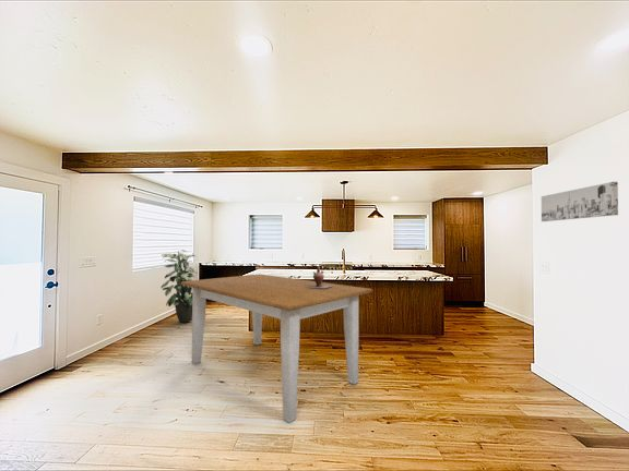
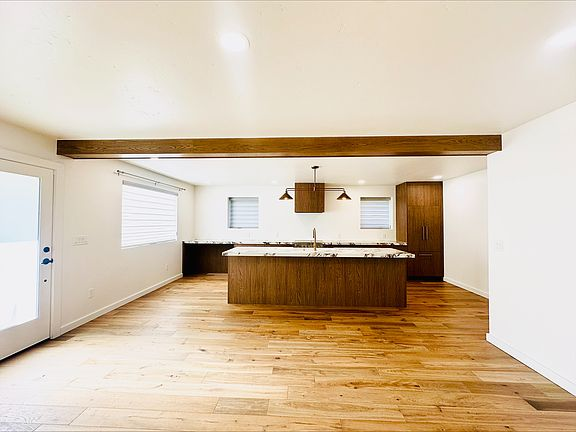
- table (261, 327)
- wall art (573, 204)
- ceramic jug (320, 276)
- indoor plant (181, 286)
